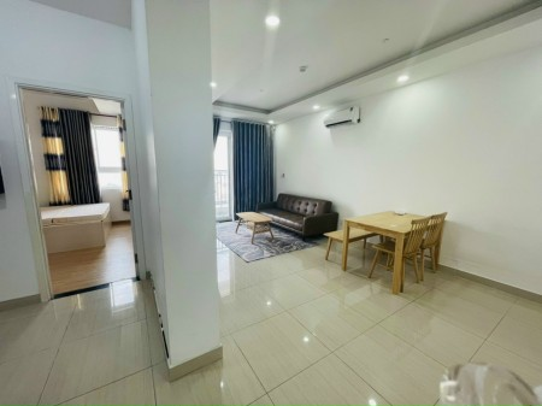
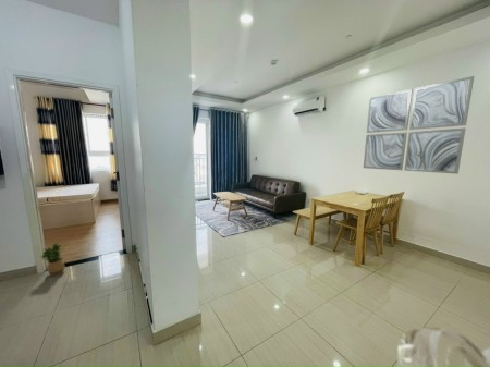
+ wall art (406, 132)
+ potted plant (53, 258)
